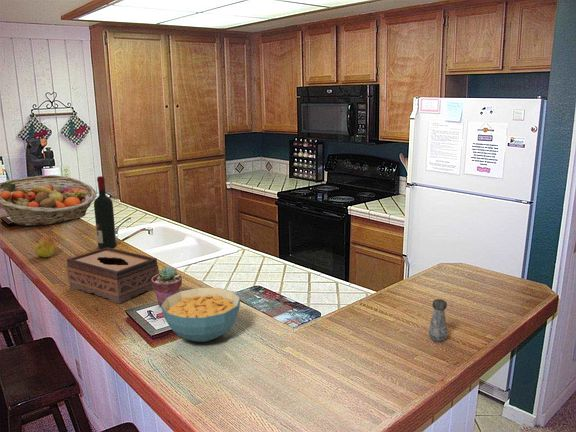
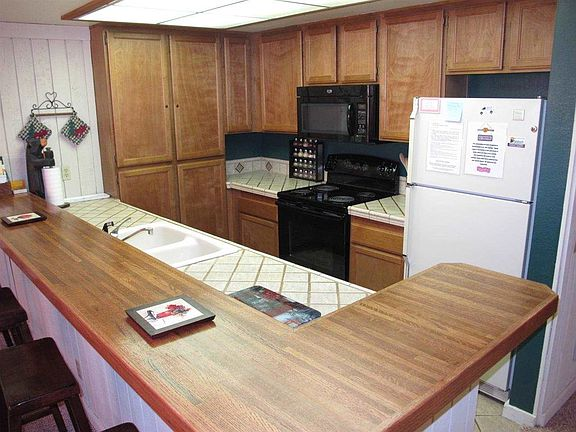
- salt shaker (438, 319)
- alcohol (104, 212)
- tissue box (113, 273)
- fruit basket (47, 199)
- cereal bowl (202, 319)
- apple (45, 247)
- potted succulent (167, 285)
